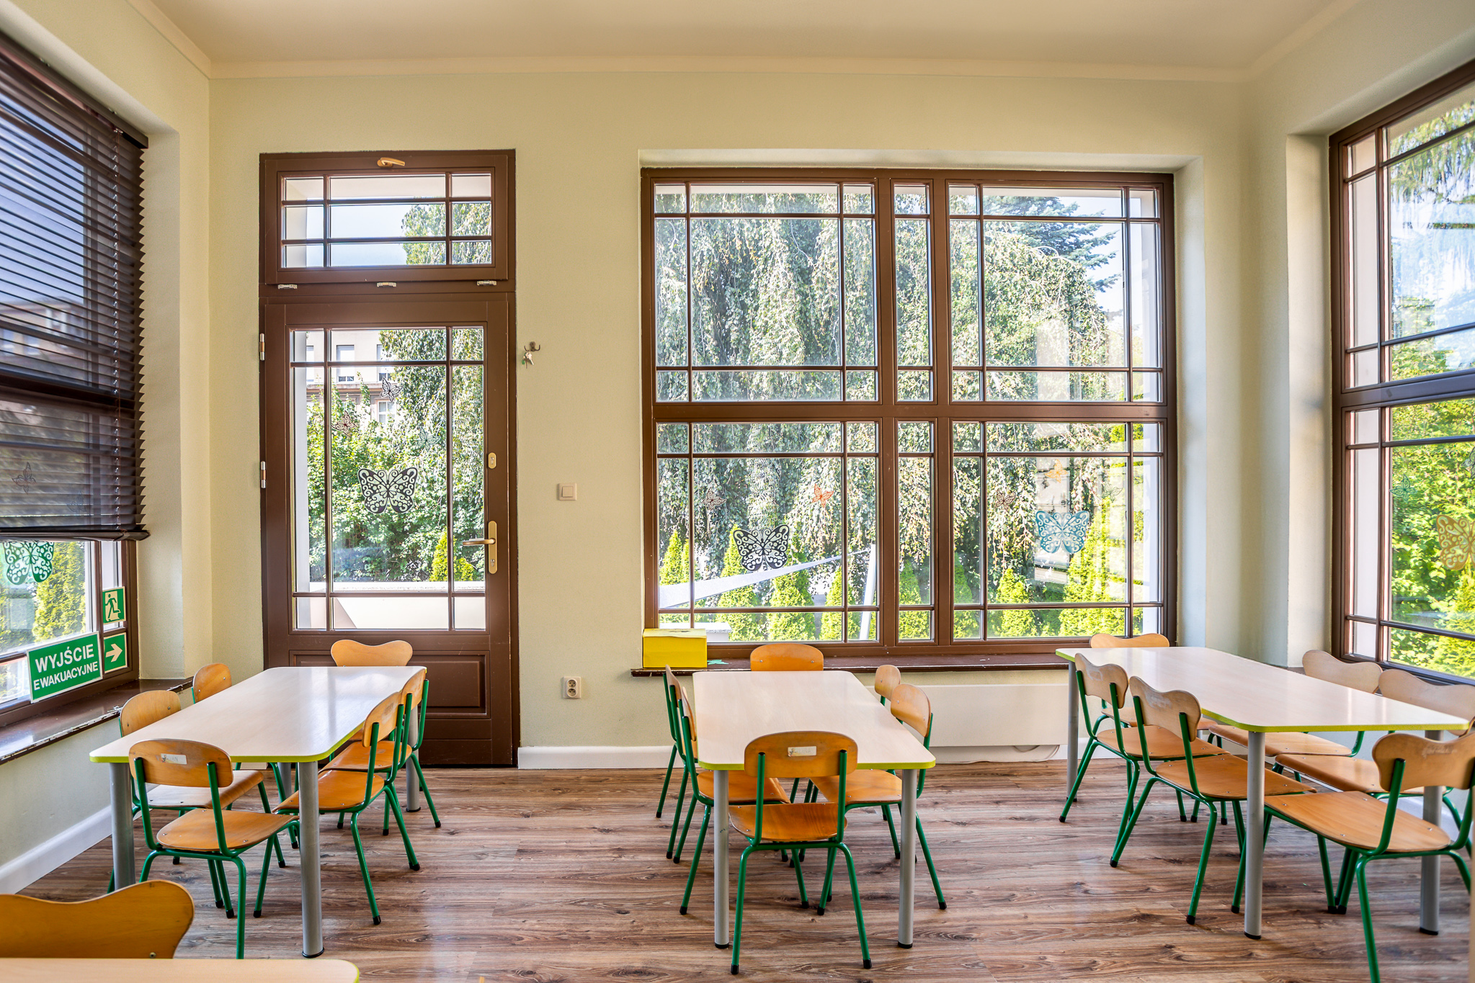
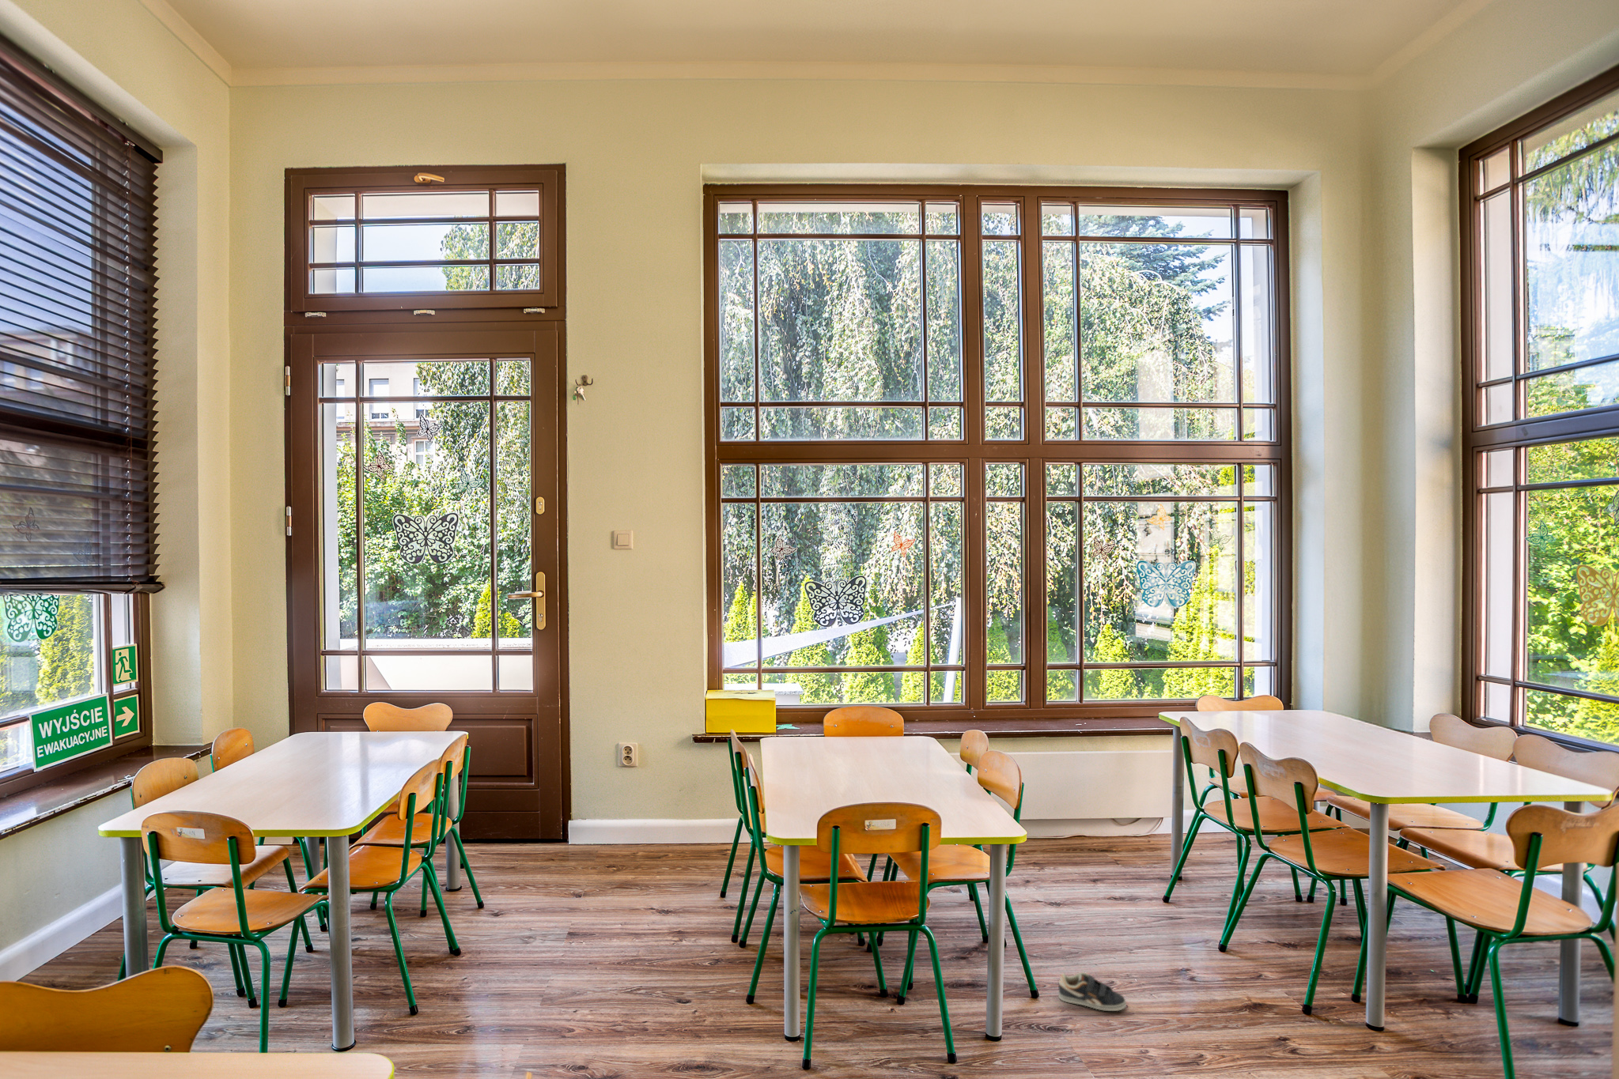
+ sneaker (1091, 990)
